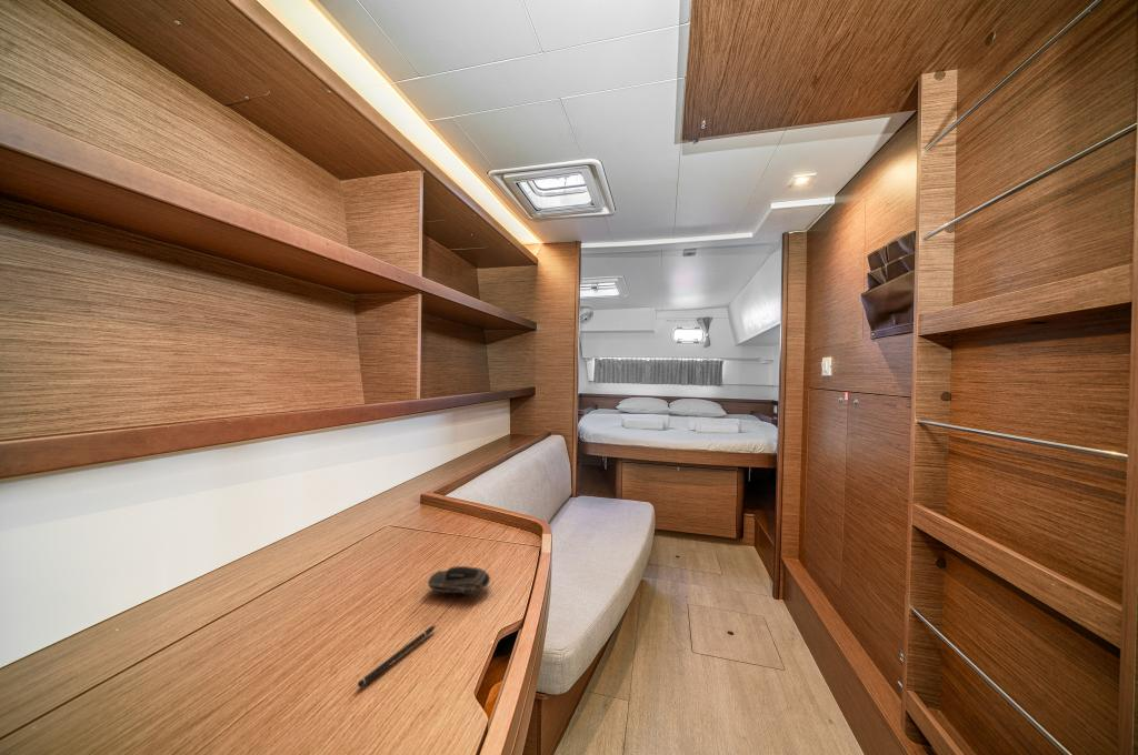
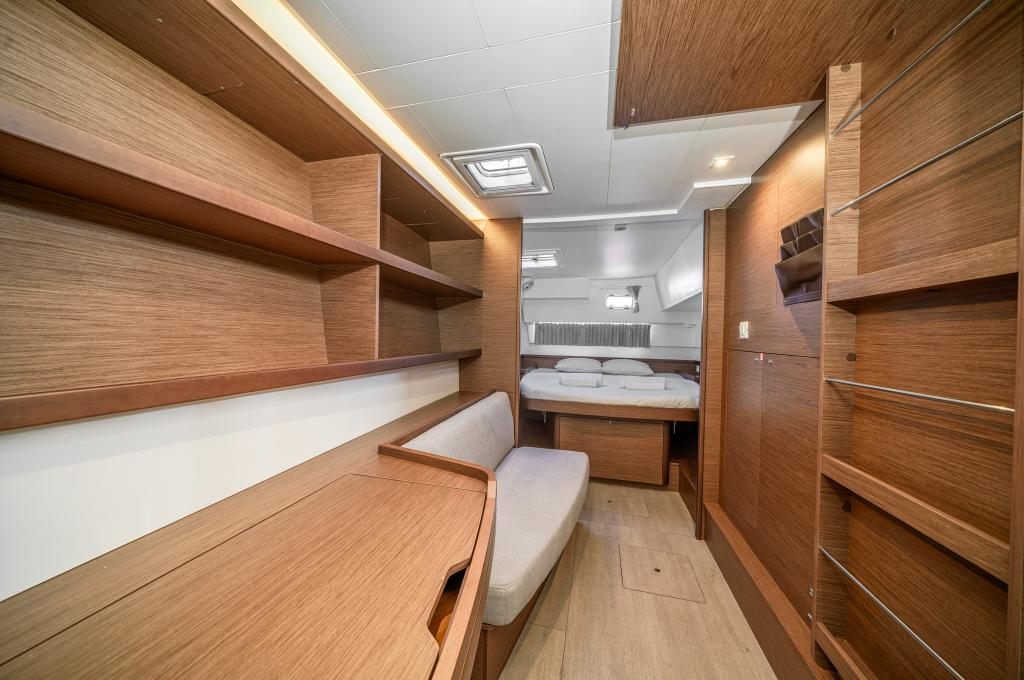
- pen (401, 651)
- computer mouse (459, 578)
